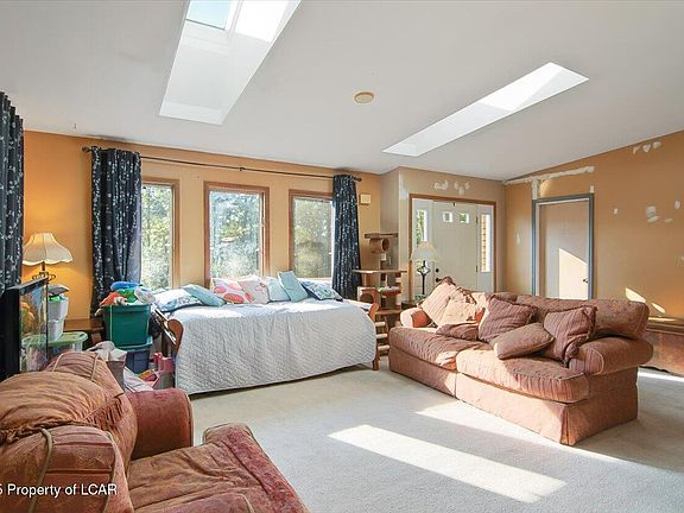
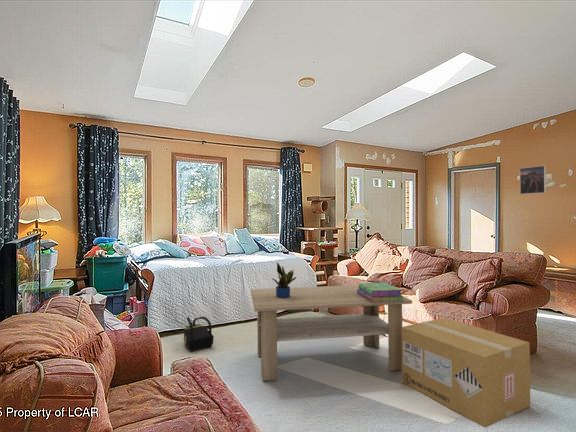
+ stack of books (379, 291)
+ cardboard box (461, 363)
+ backpack (195, 329)
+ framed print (532, 180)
+ potted plant (283, 278)
+ coffee table (325, 327)
